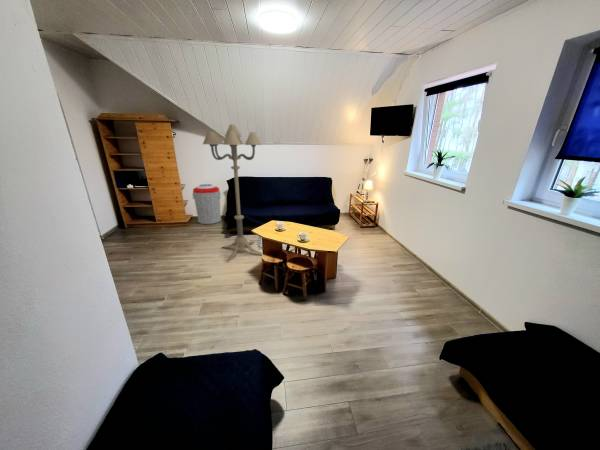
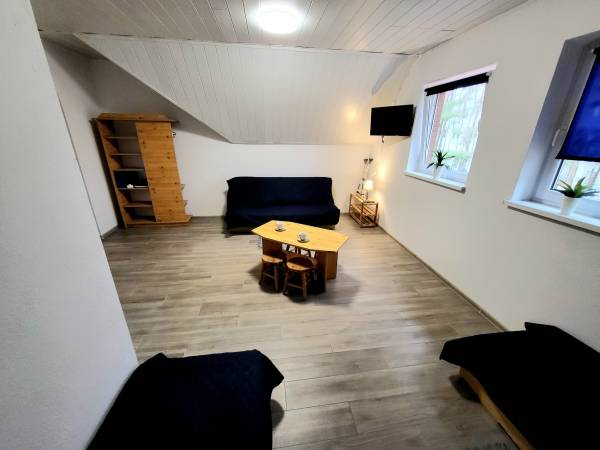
- floor lamp (237, 193)
- trash can (207, 203)
